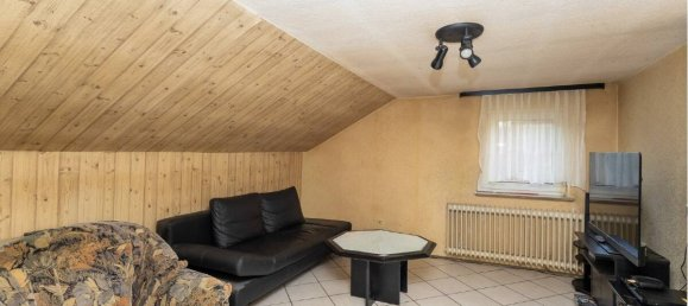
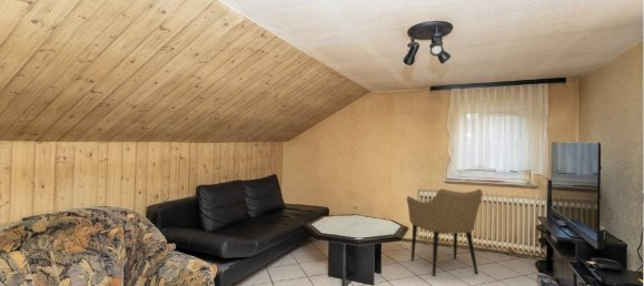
+ armchair (446, 226)
